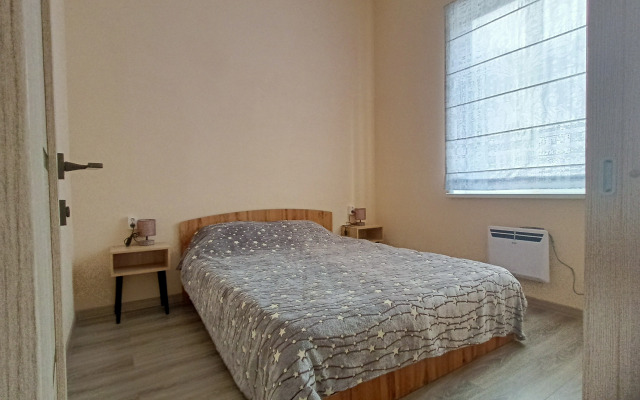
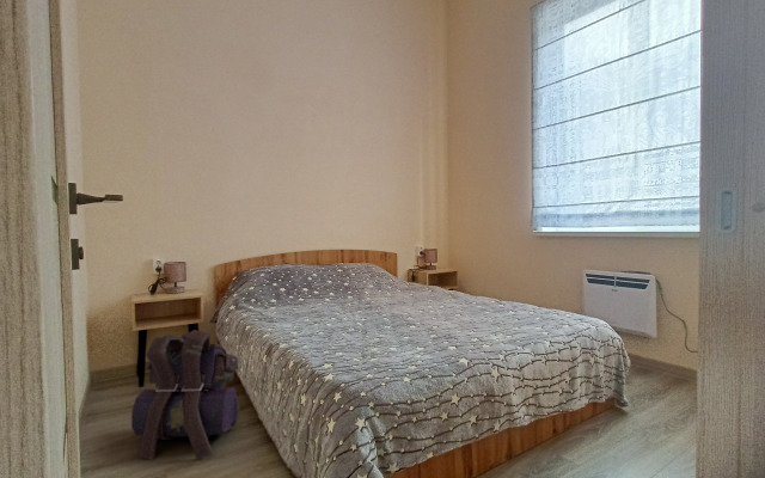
+ backpack (189, 382)
